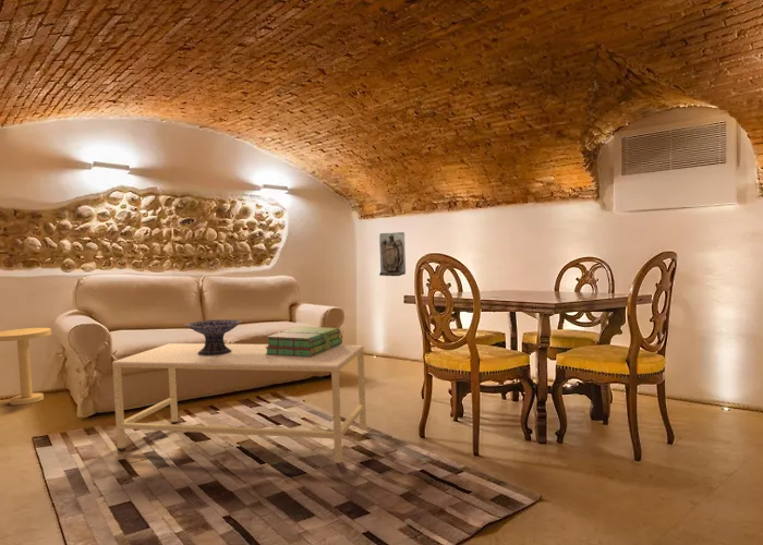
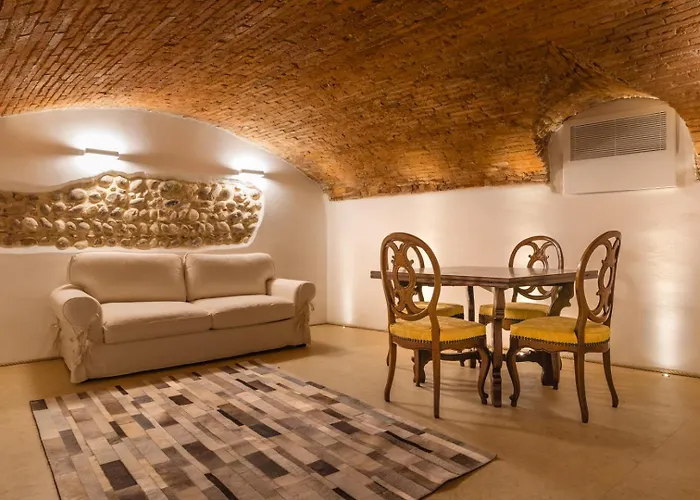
- wall sculpture (390, 254)
- stack of books (304, 340)
- side table (23, 366)
- decorative bowl (214, 337)
- coffee table (244, 368)
